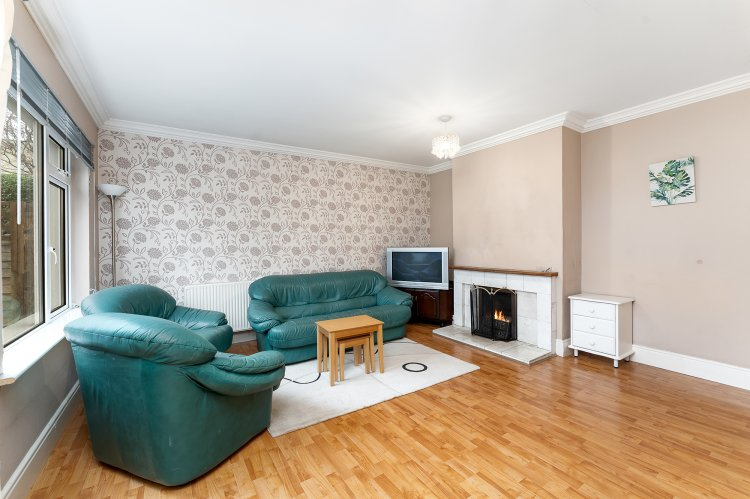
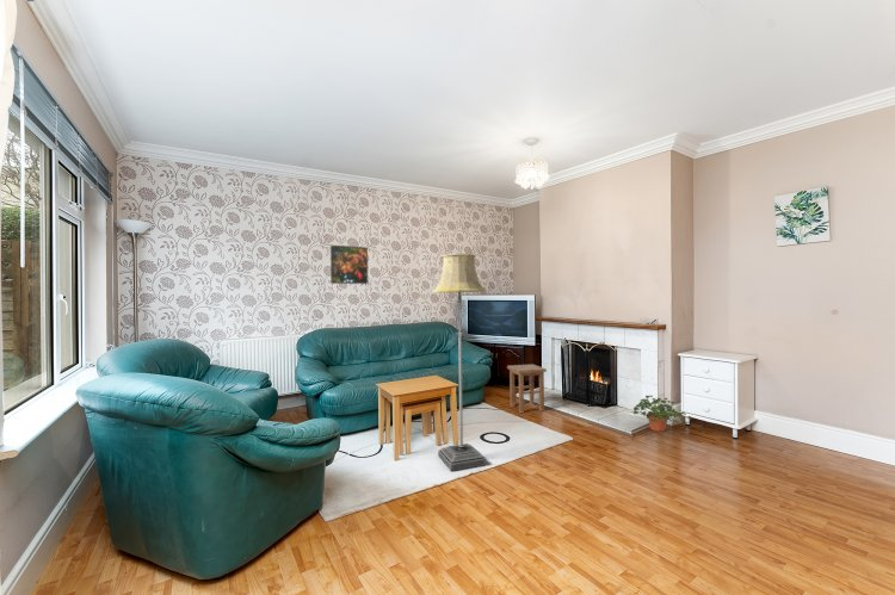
+ potted plant (661, 415)
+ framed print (350, 265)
+ stool (526, 388)
+ floor lamp (459, 358)
